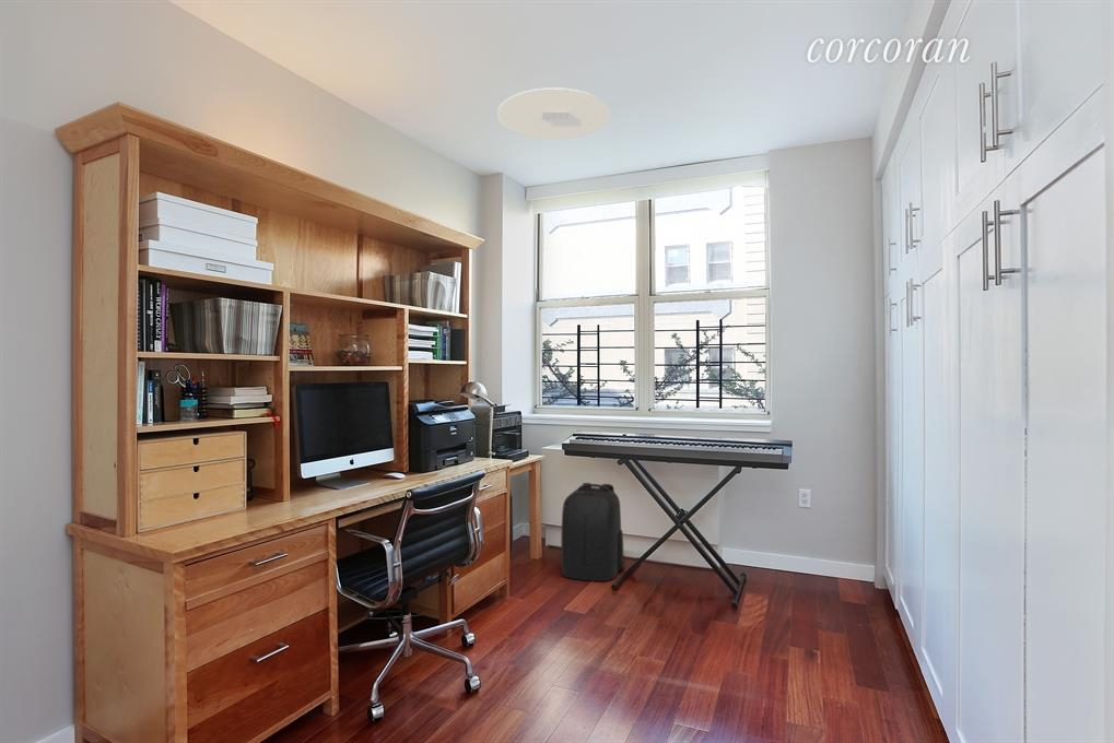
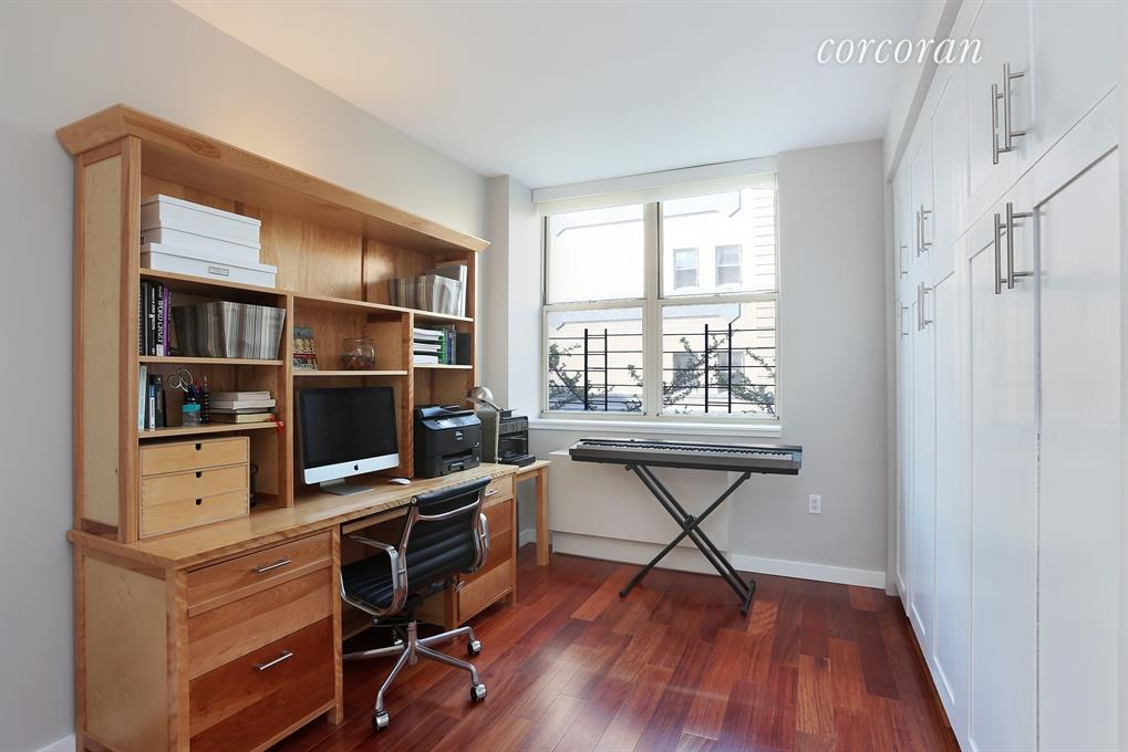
- ceiling light (553, 110)
- backpack (593, 526)
